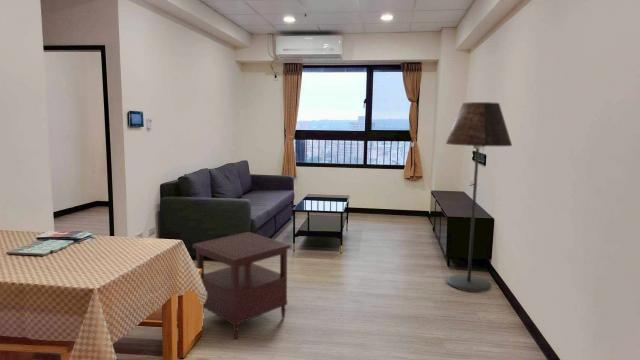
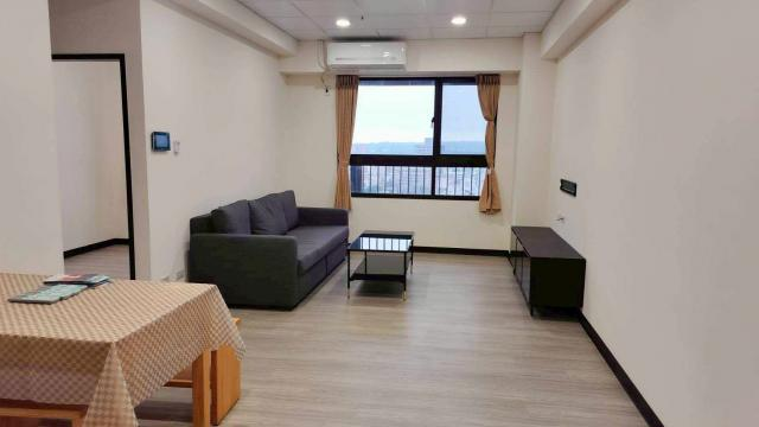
- floor lamp (474, 195)
- side table (242, 281)
